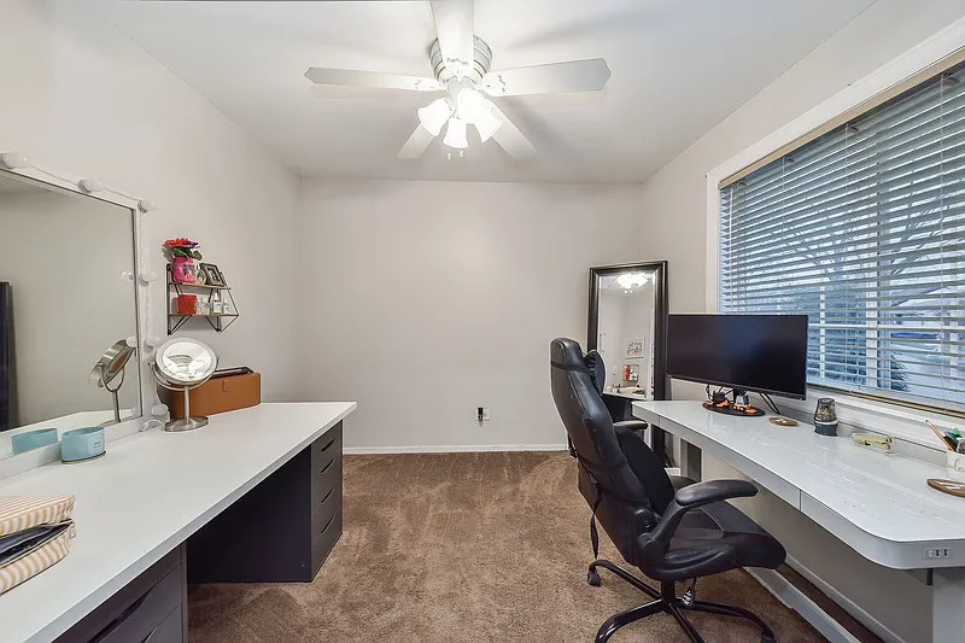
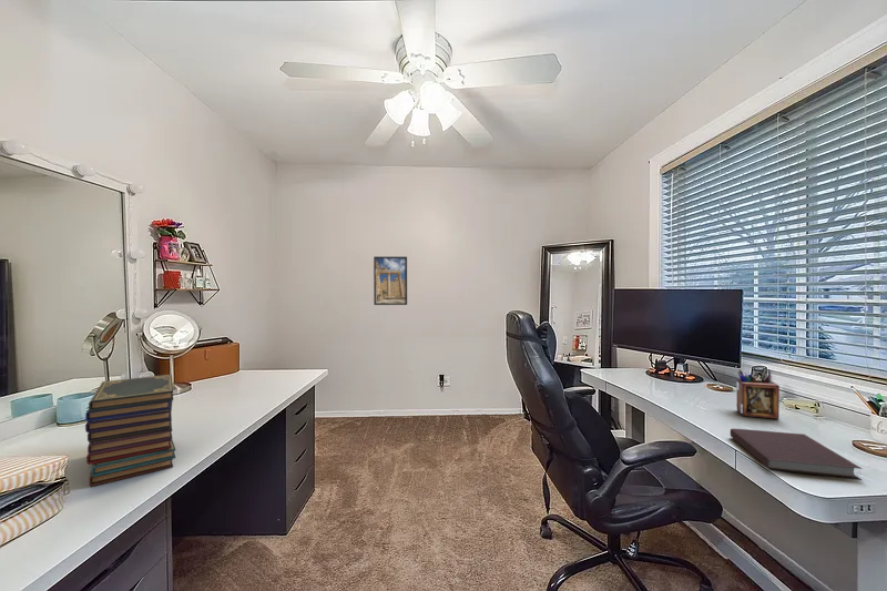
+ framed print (390, 281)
+ book stack (134, 422)
+ desk organizer (756, 391)
+ notebook (787, 450)
